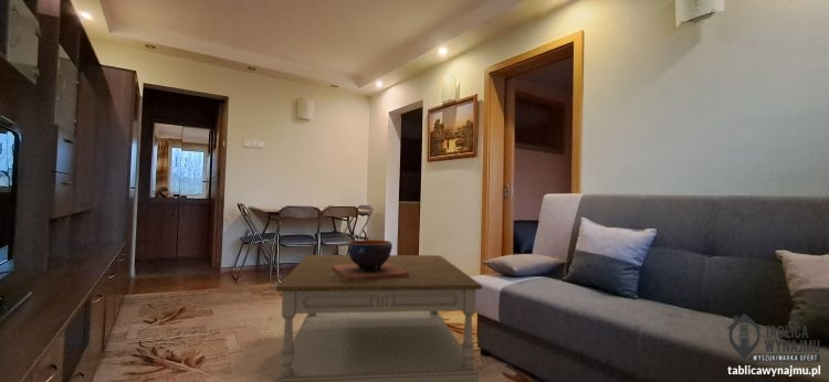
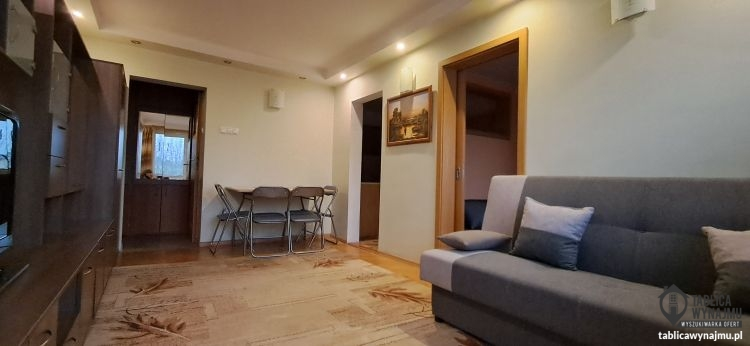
- coffee table (377, 309)
- decorative bowl (369, 256)
